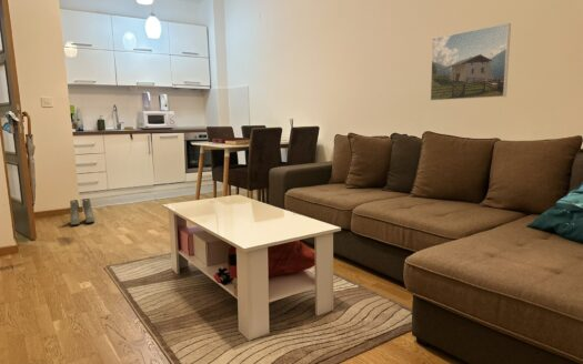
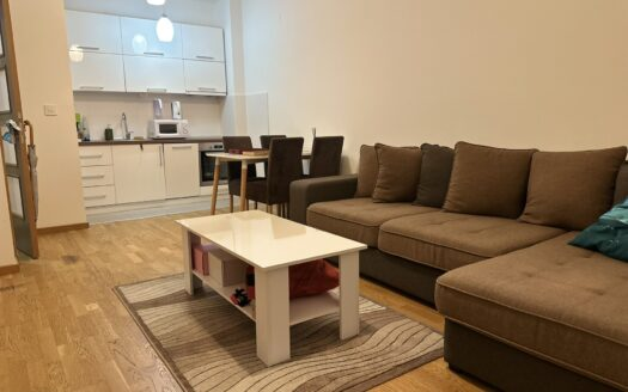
- boots (82, 209)
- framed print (466, 65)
